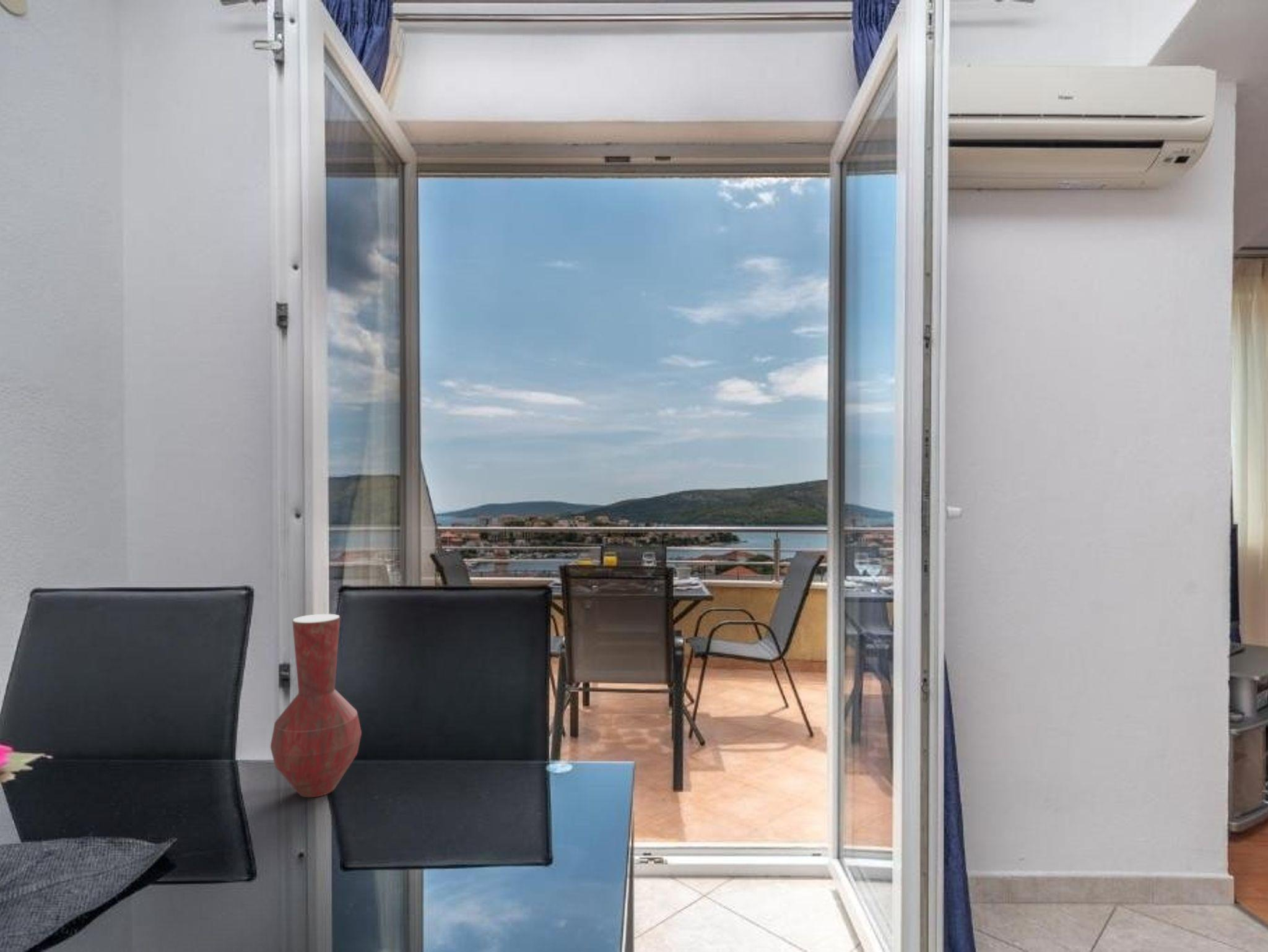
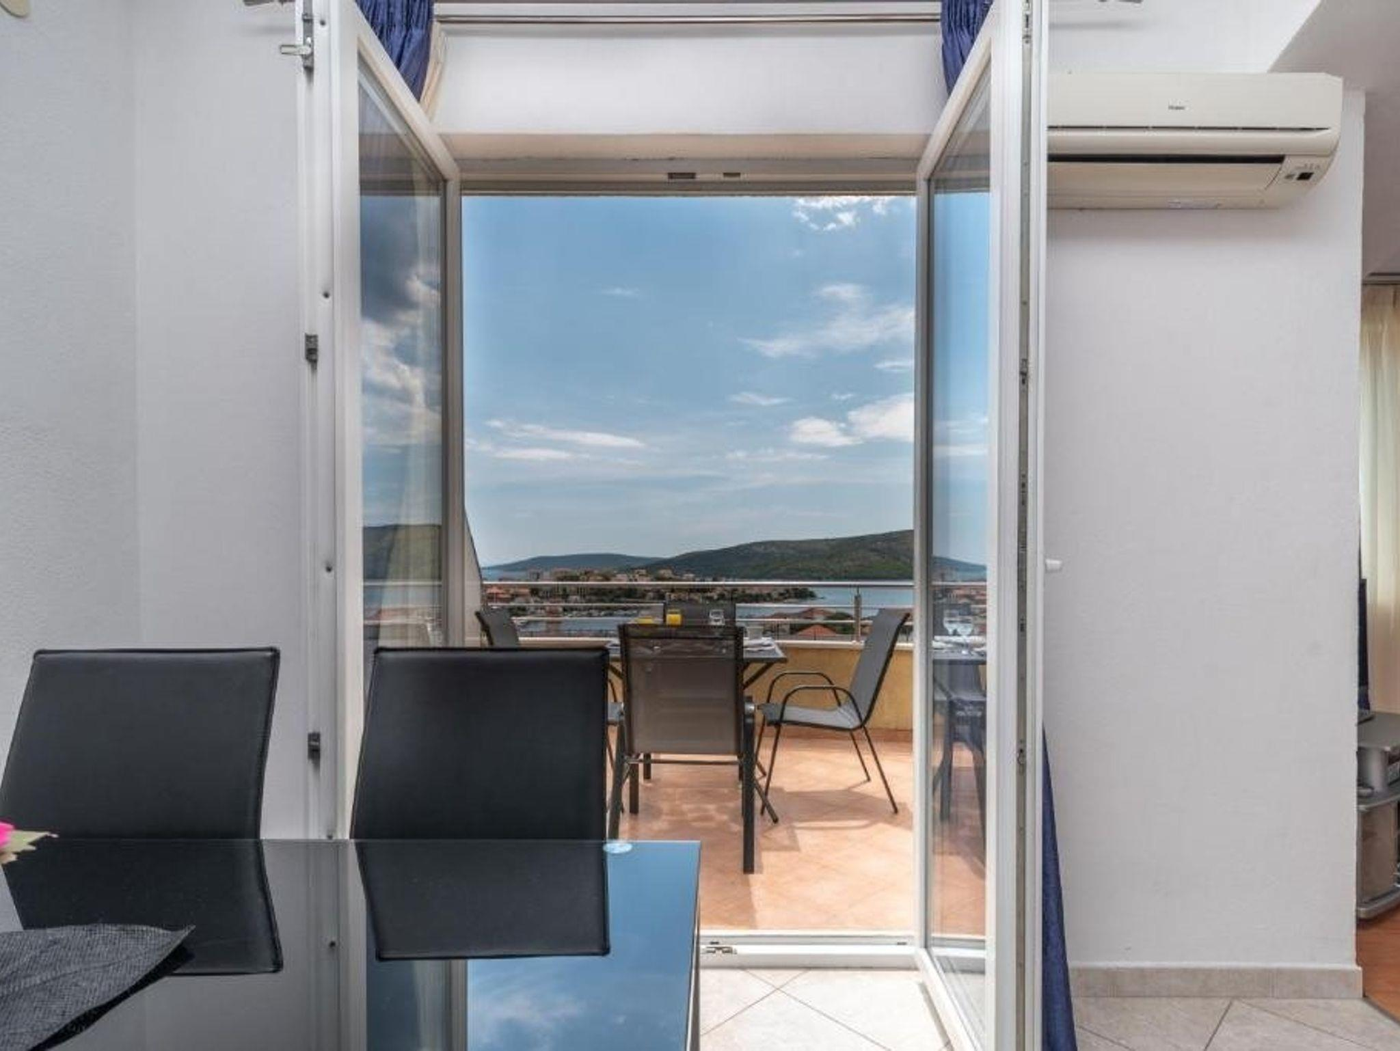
- vase (316, 704)
